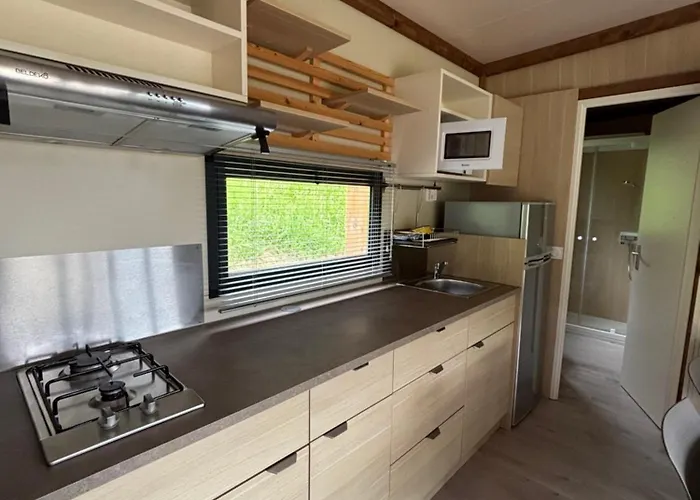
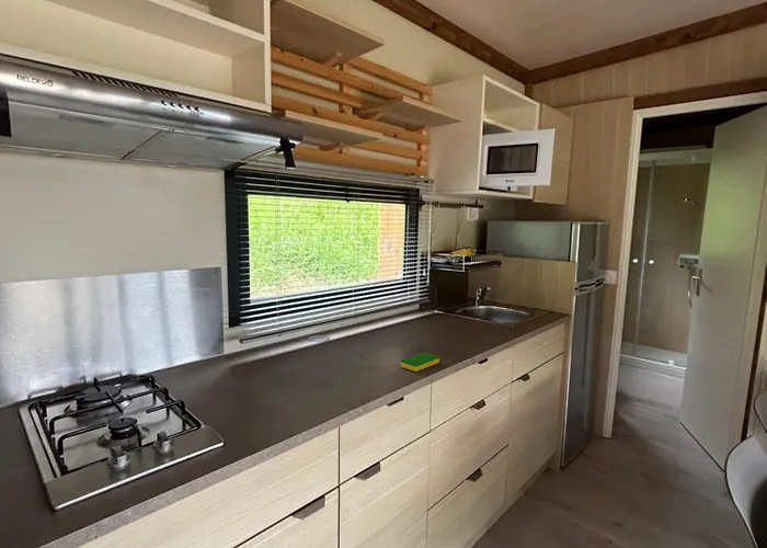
+ dish sponge (420, 361)
